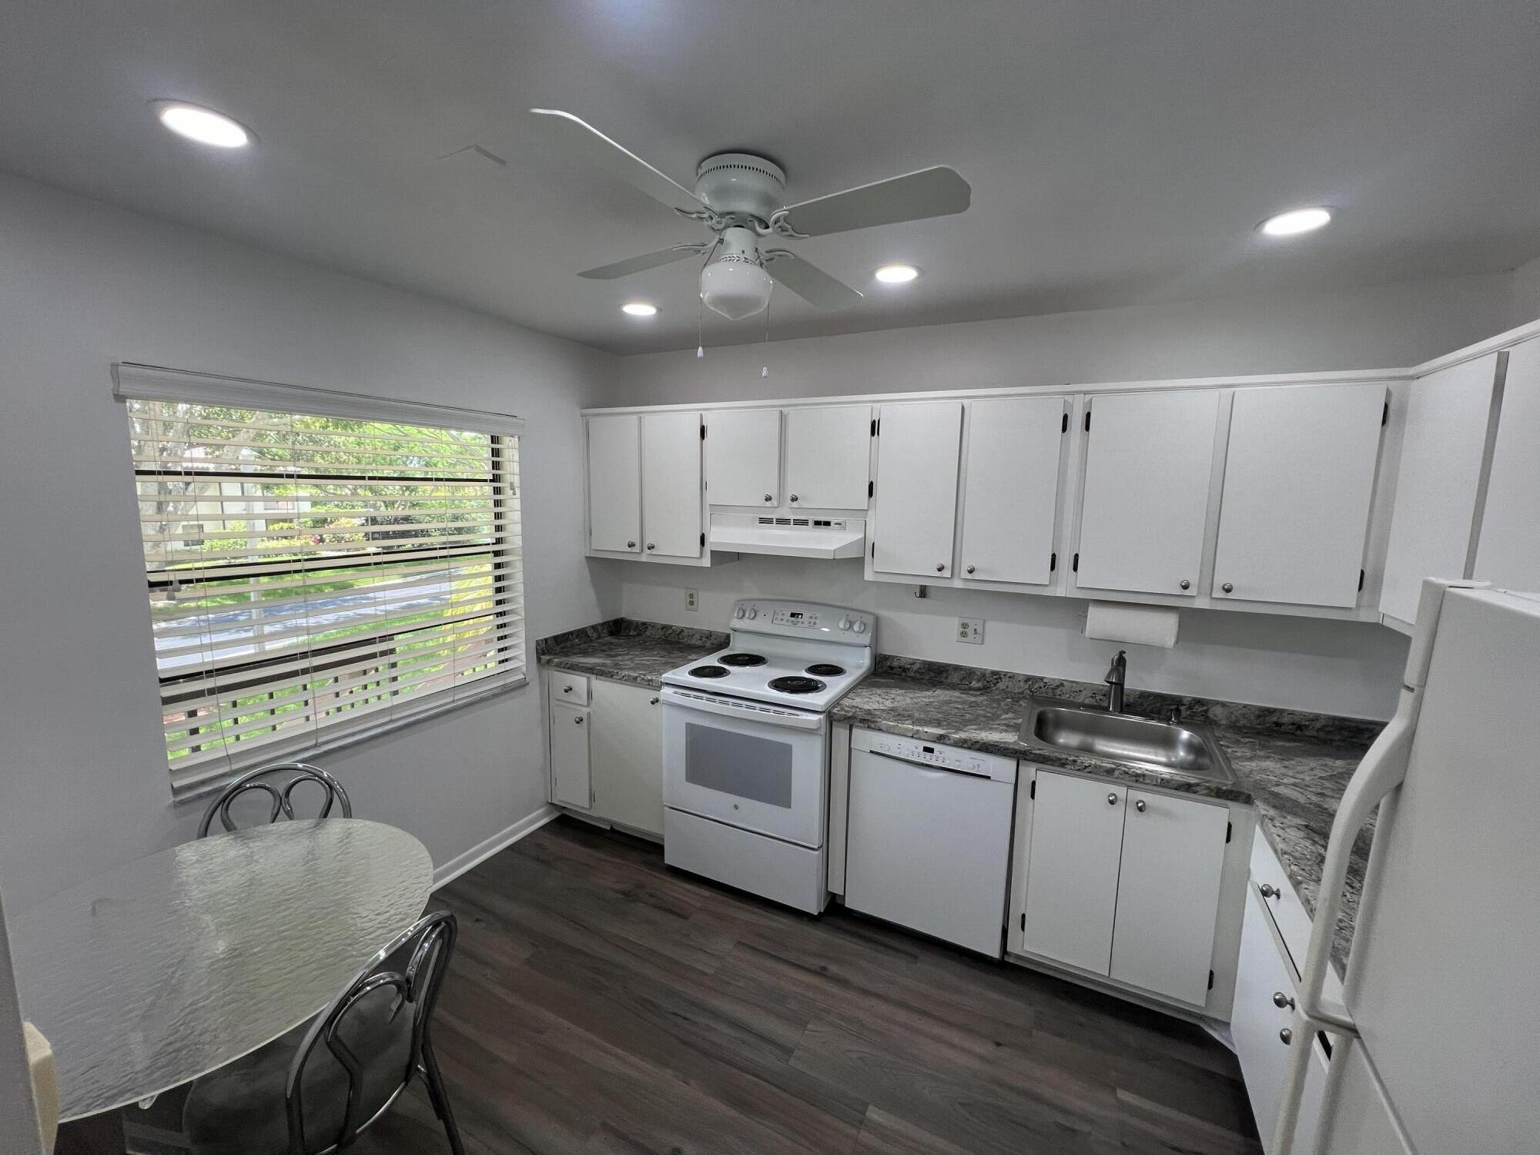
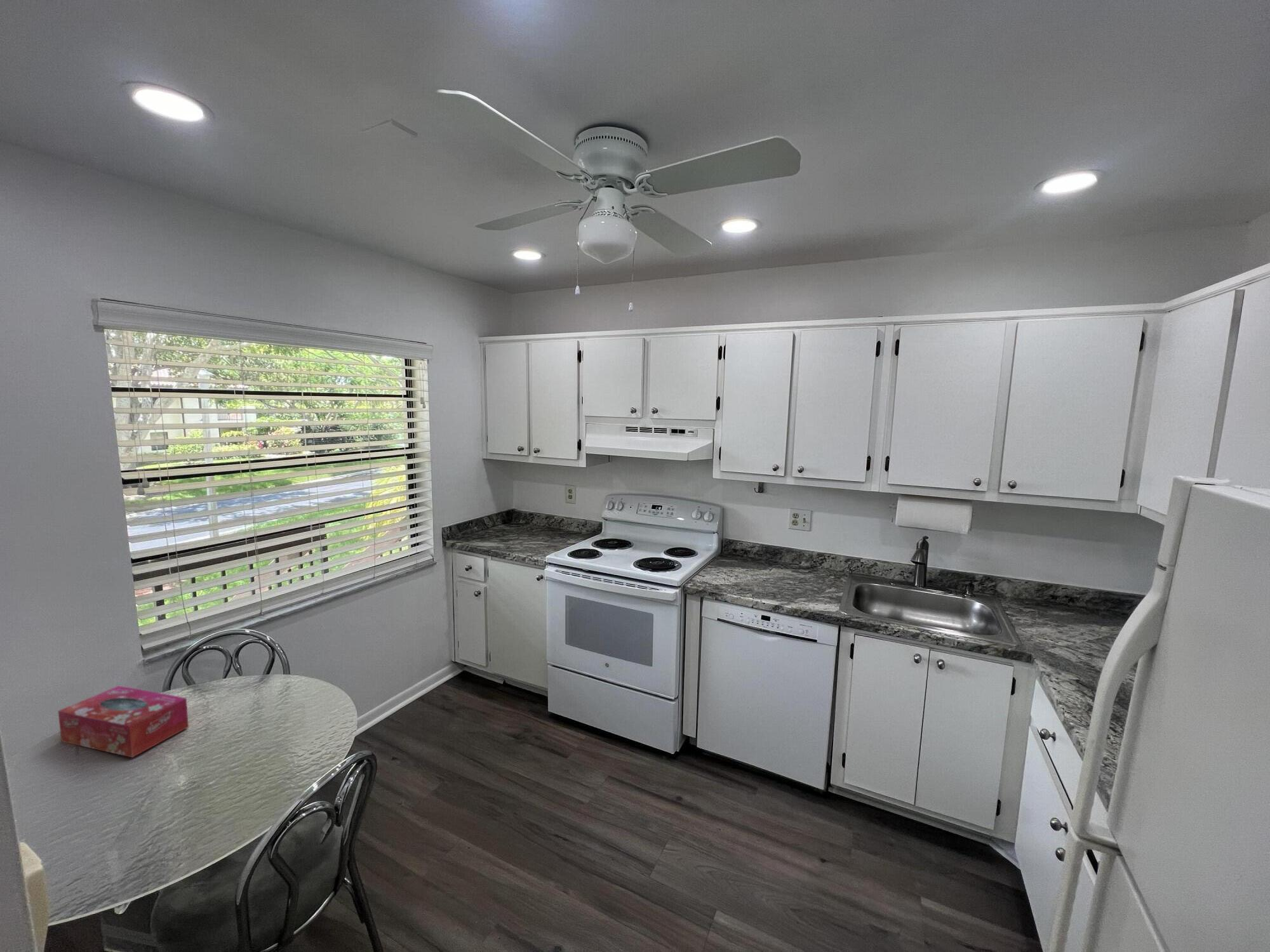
+ tissue box (125, 719)
